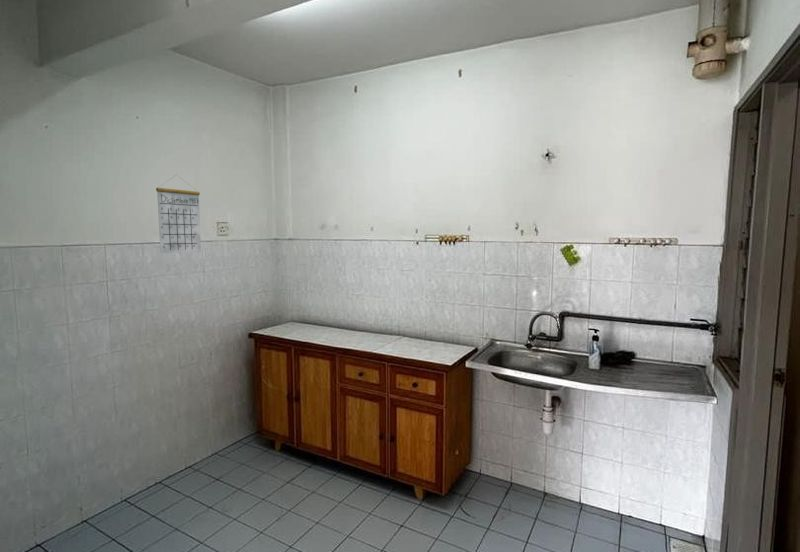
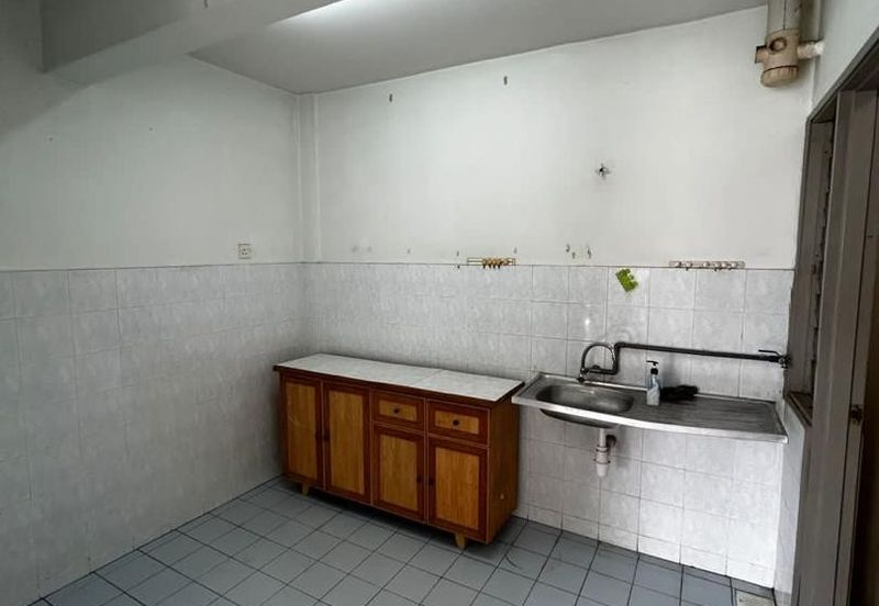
- calendar (179, 213)
